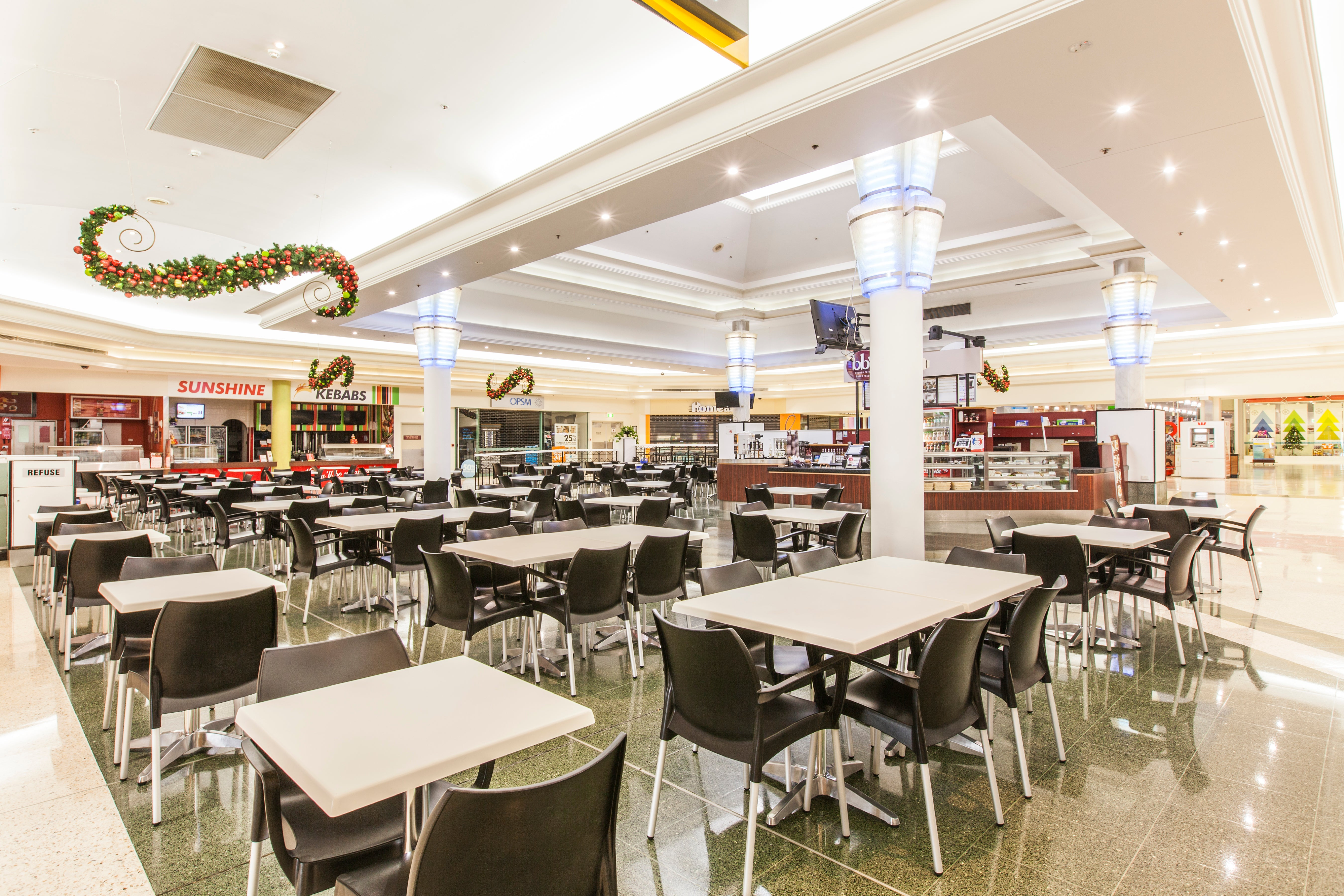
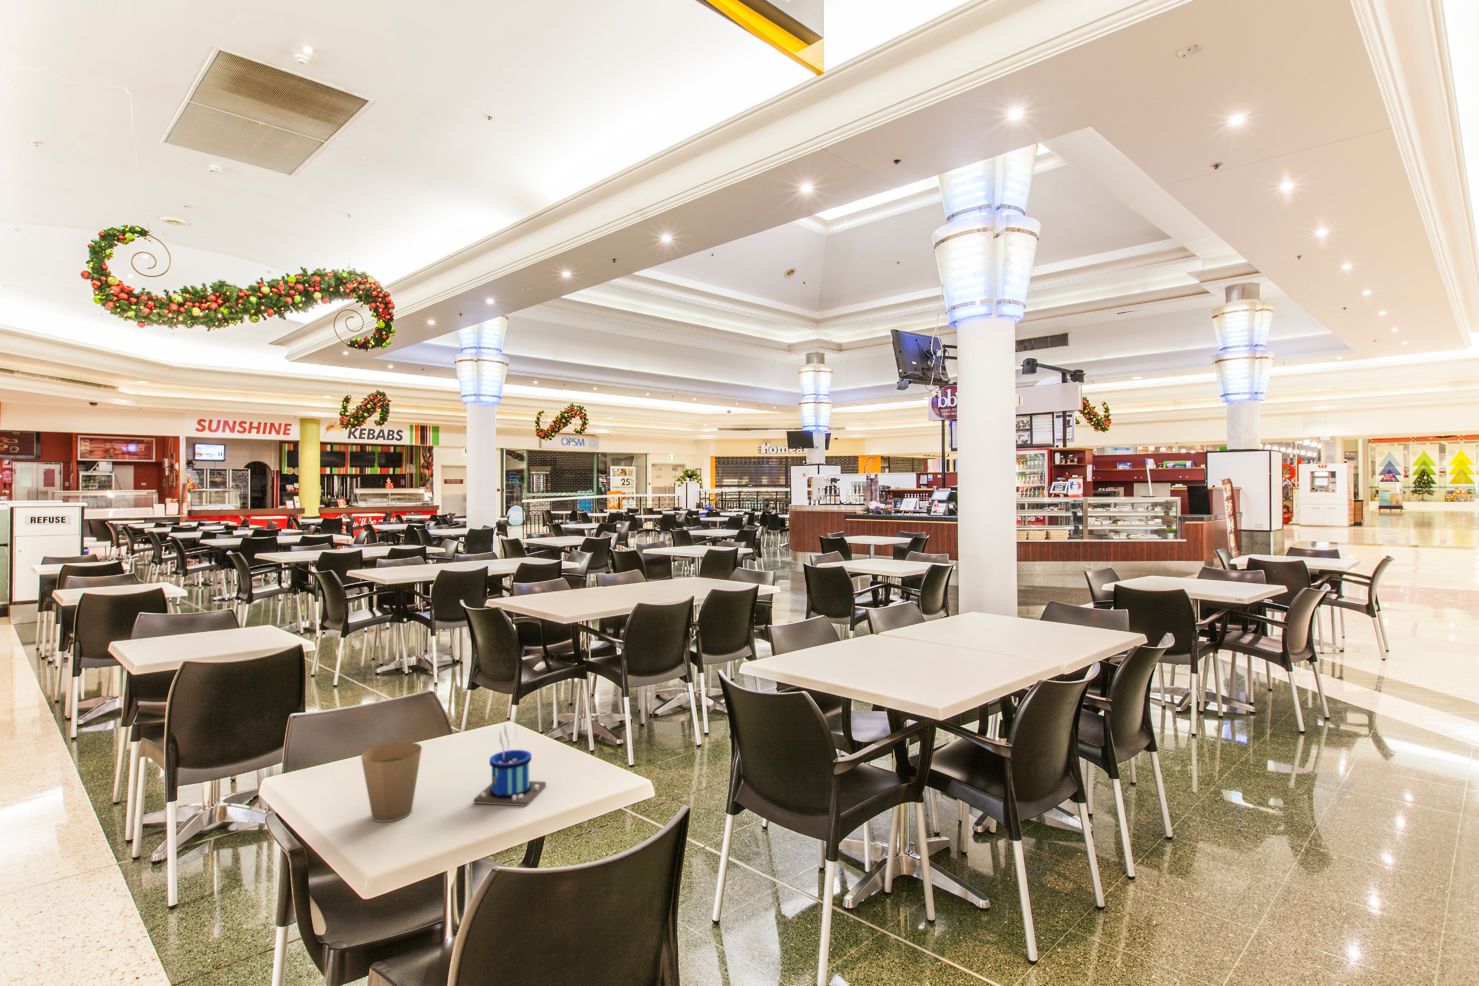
+ paper cup (392, 782)
+ mug (508, 755)
